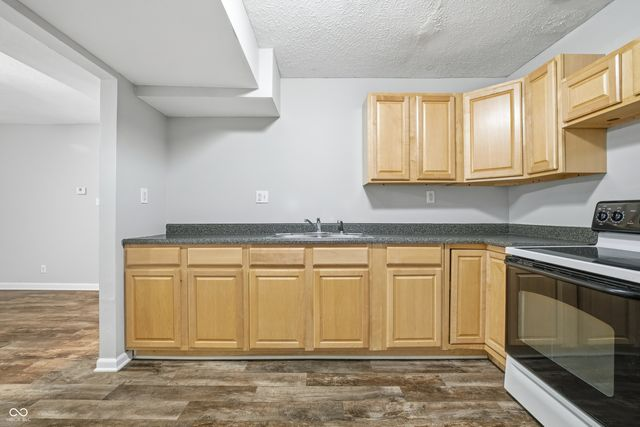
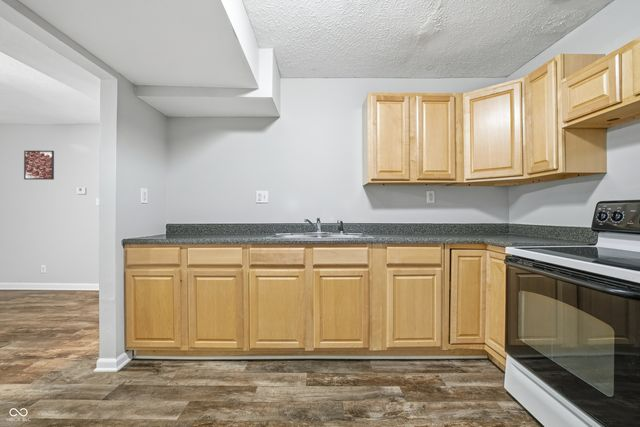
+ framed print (39, 165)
